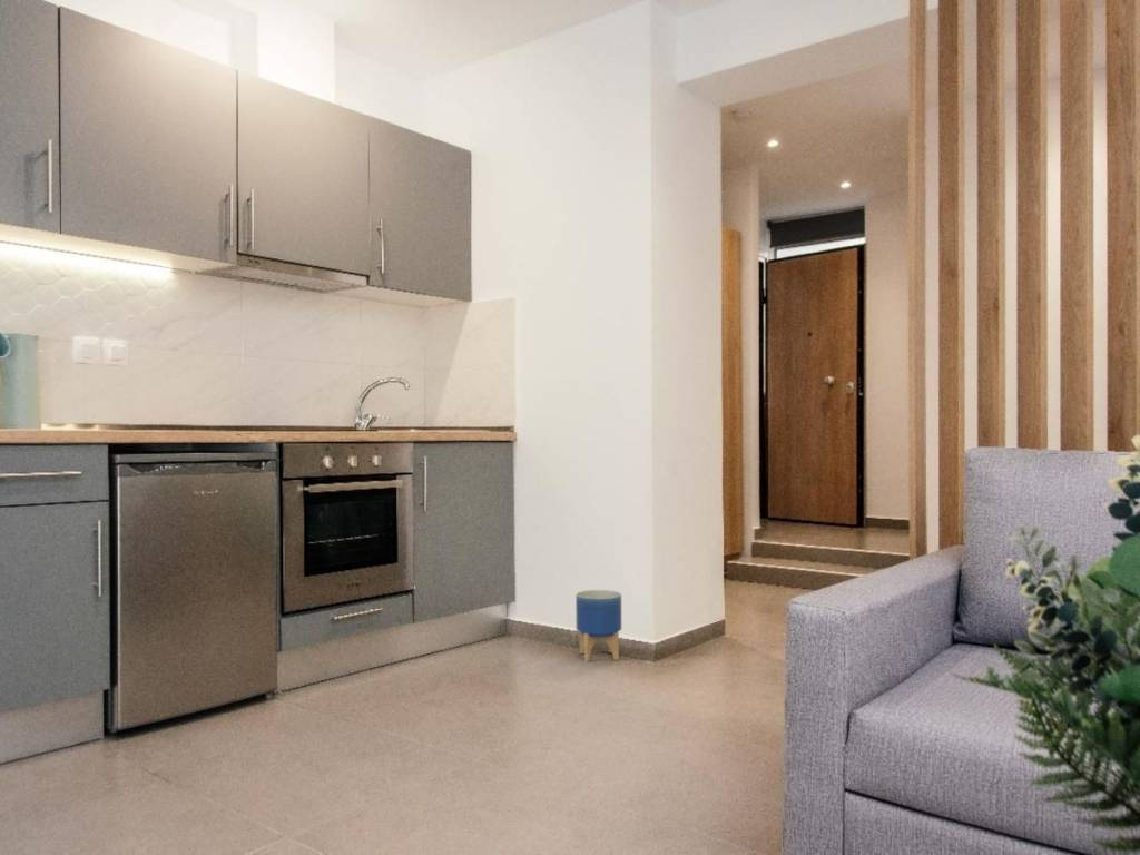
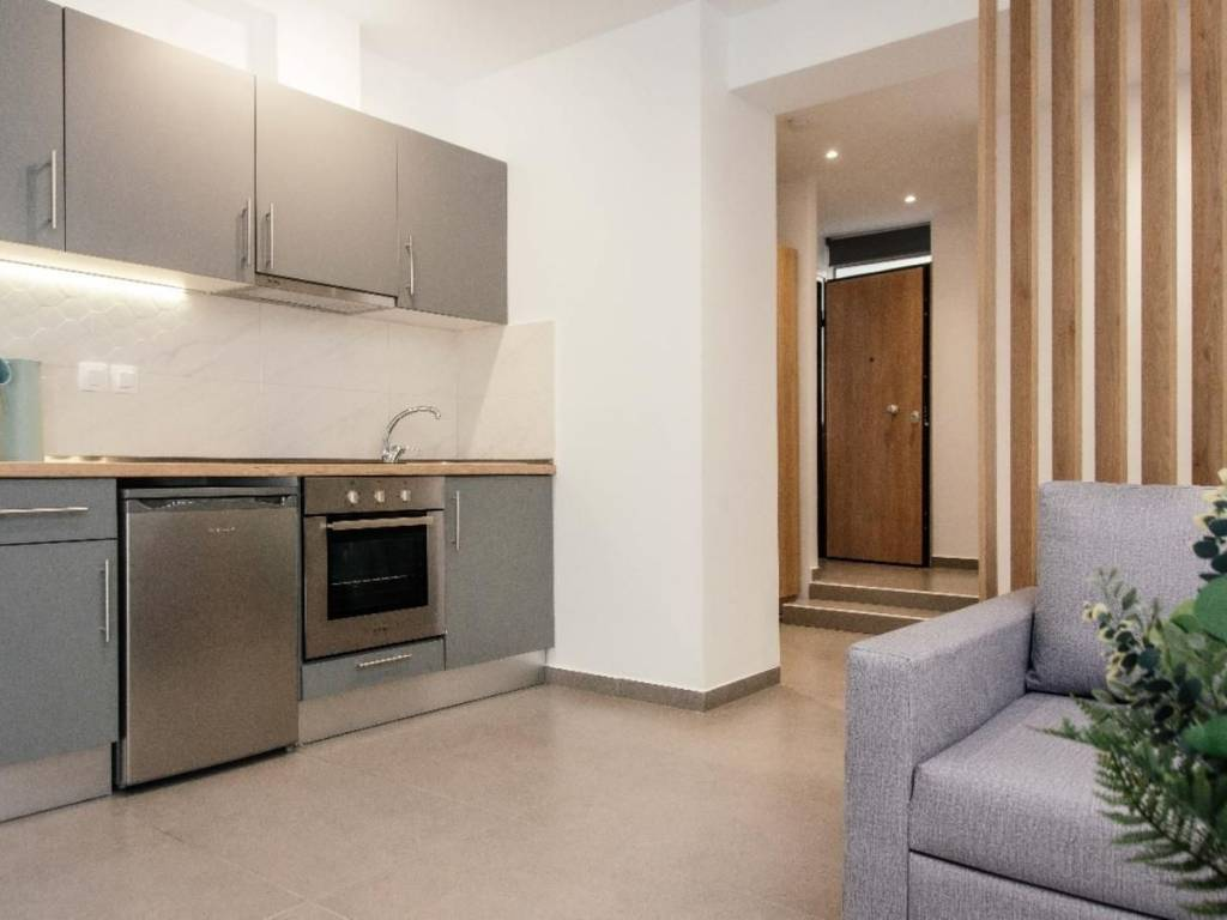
- planter (598, 625)
